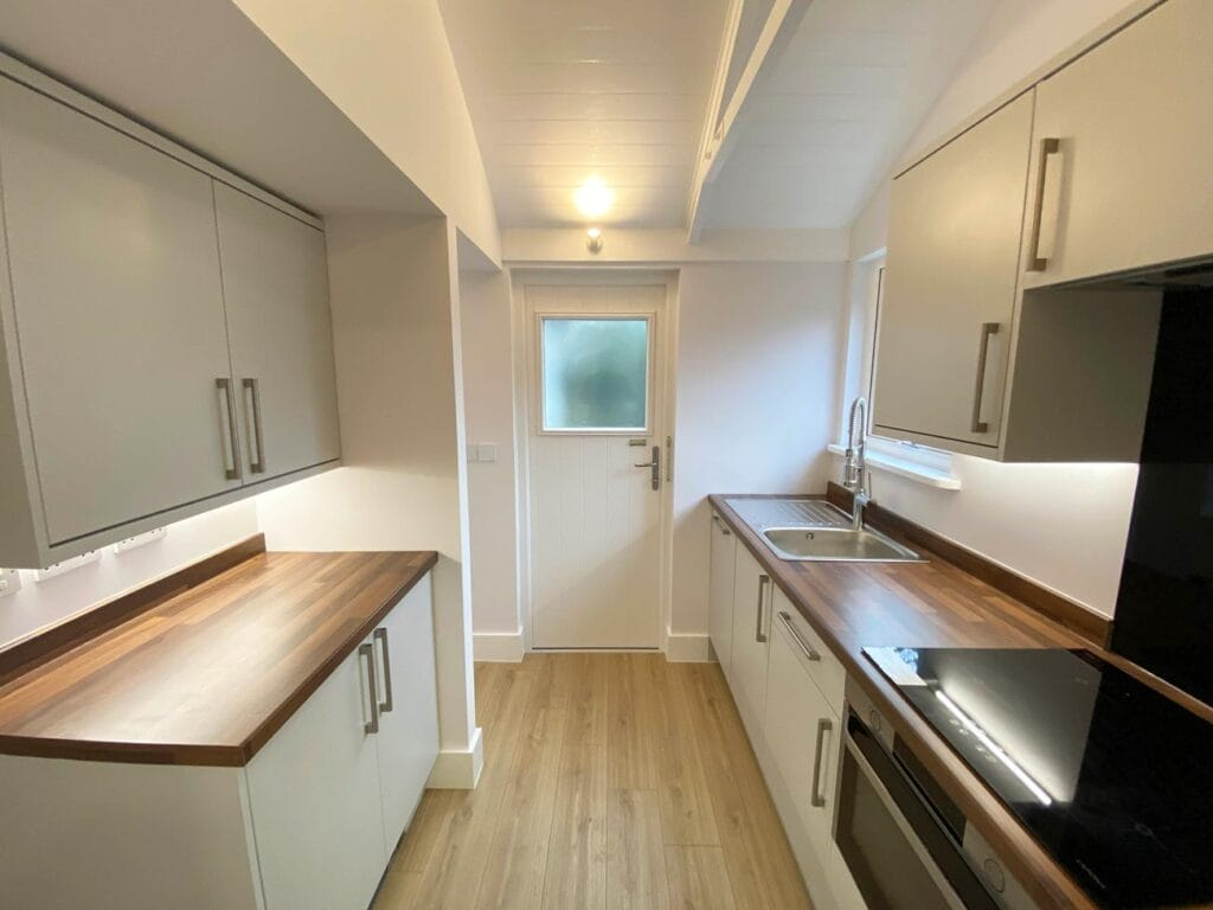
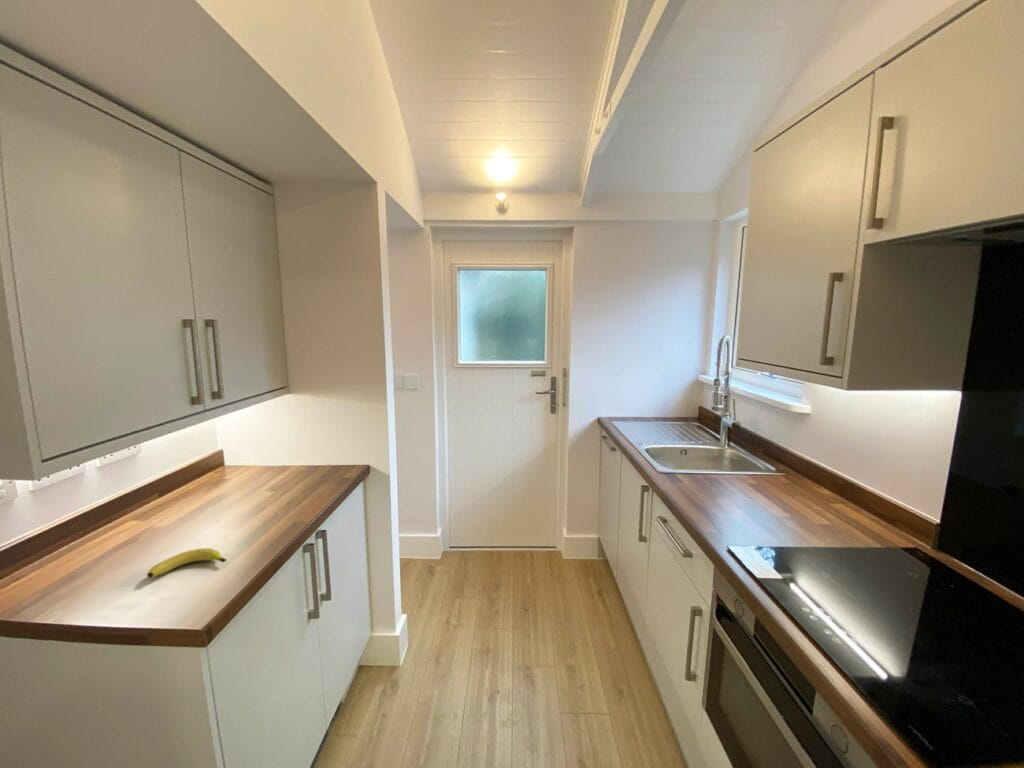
+ fruit (190, 562)
